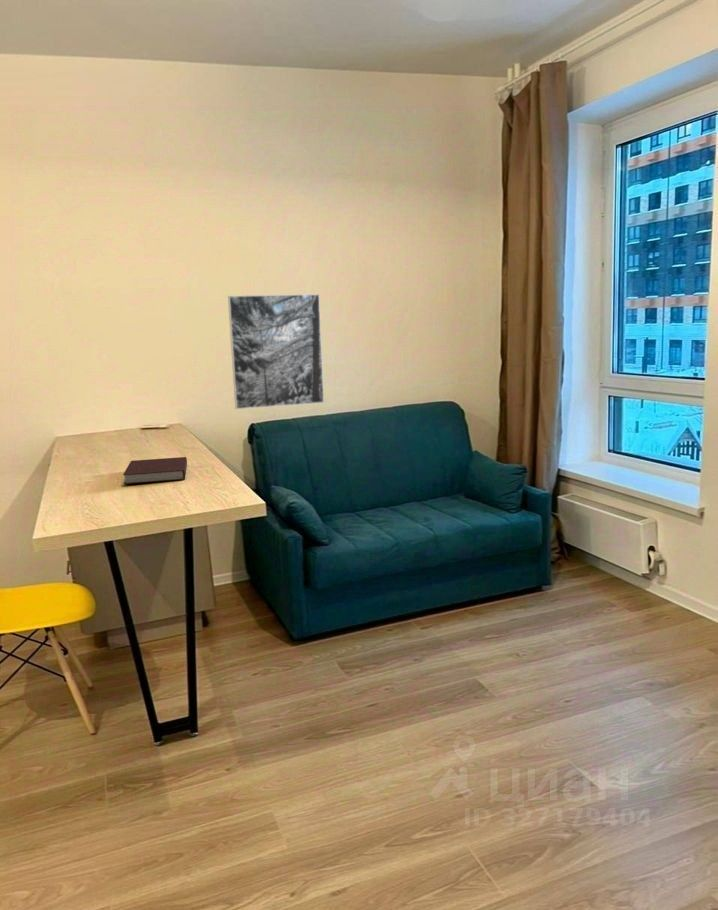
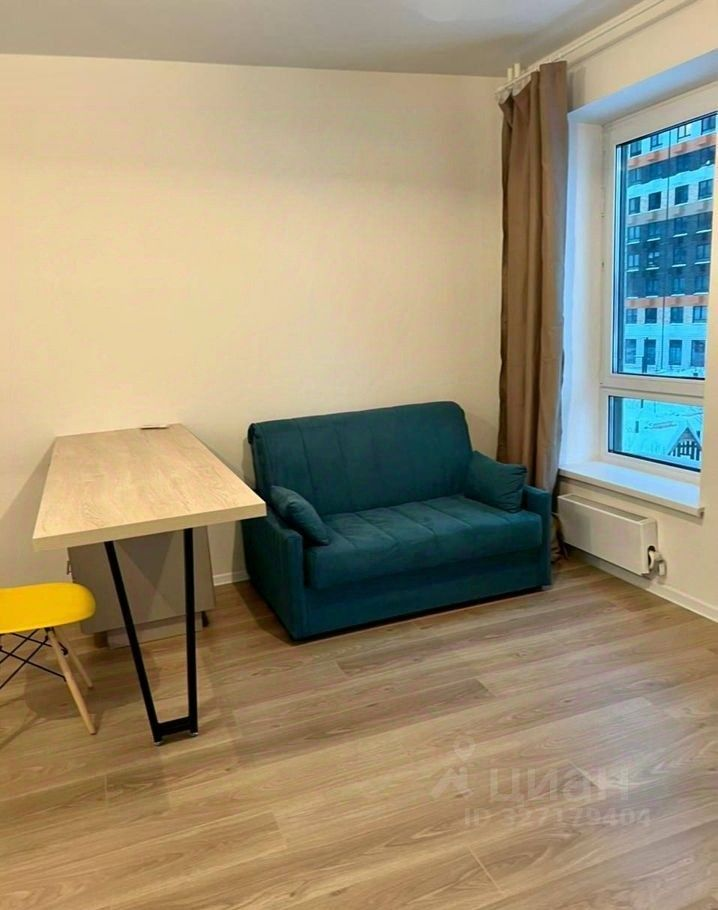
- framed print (277, 351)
- notebook (157, 469)
